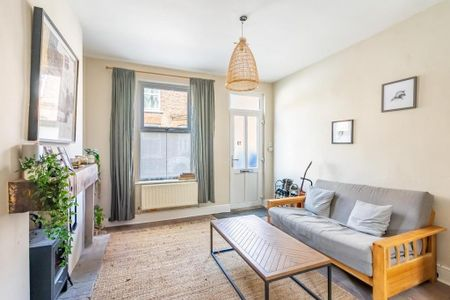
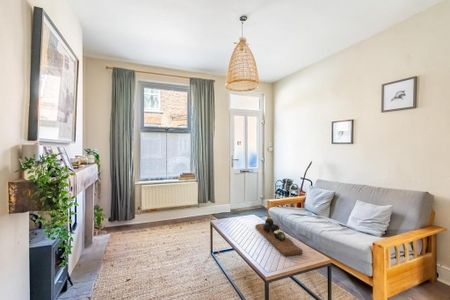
+ decorative tray (275, 231)
